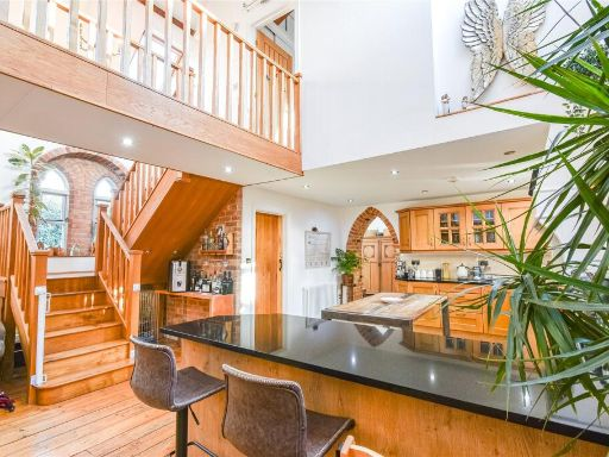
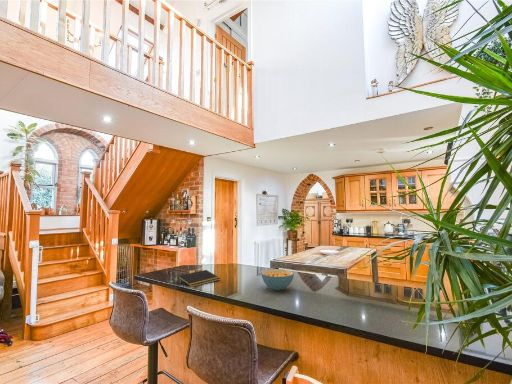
+ cereal bowl (277, 280)
+ notepad (199, 277)
